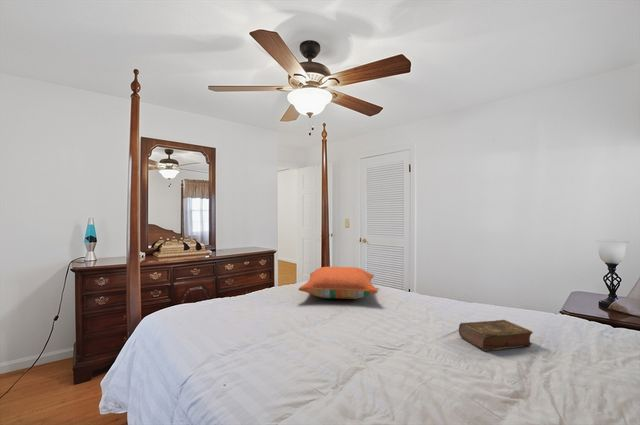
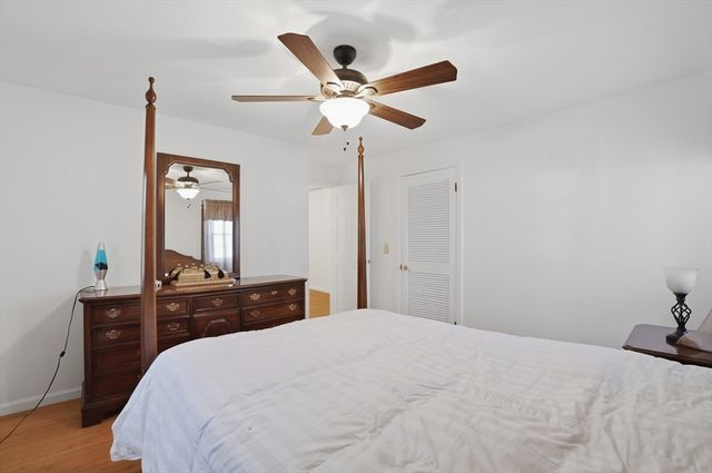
- book (494, 333)
- pillow (339, 281)
